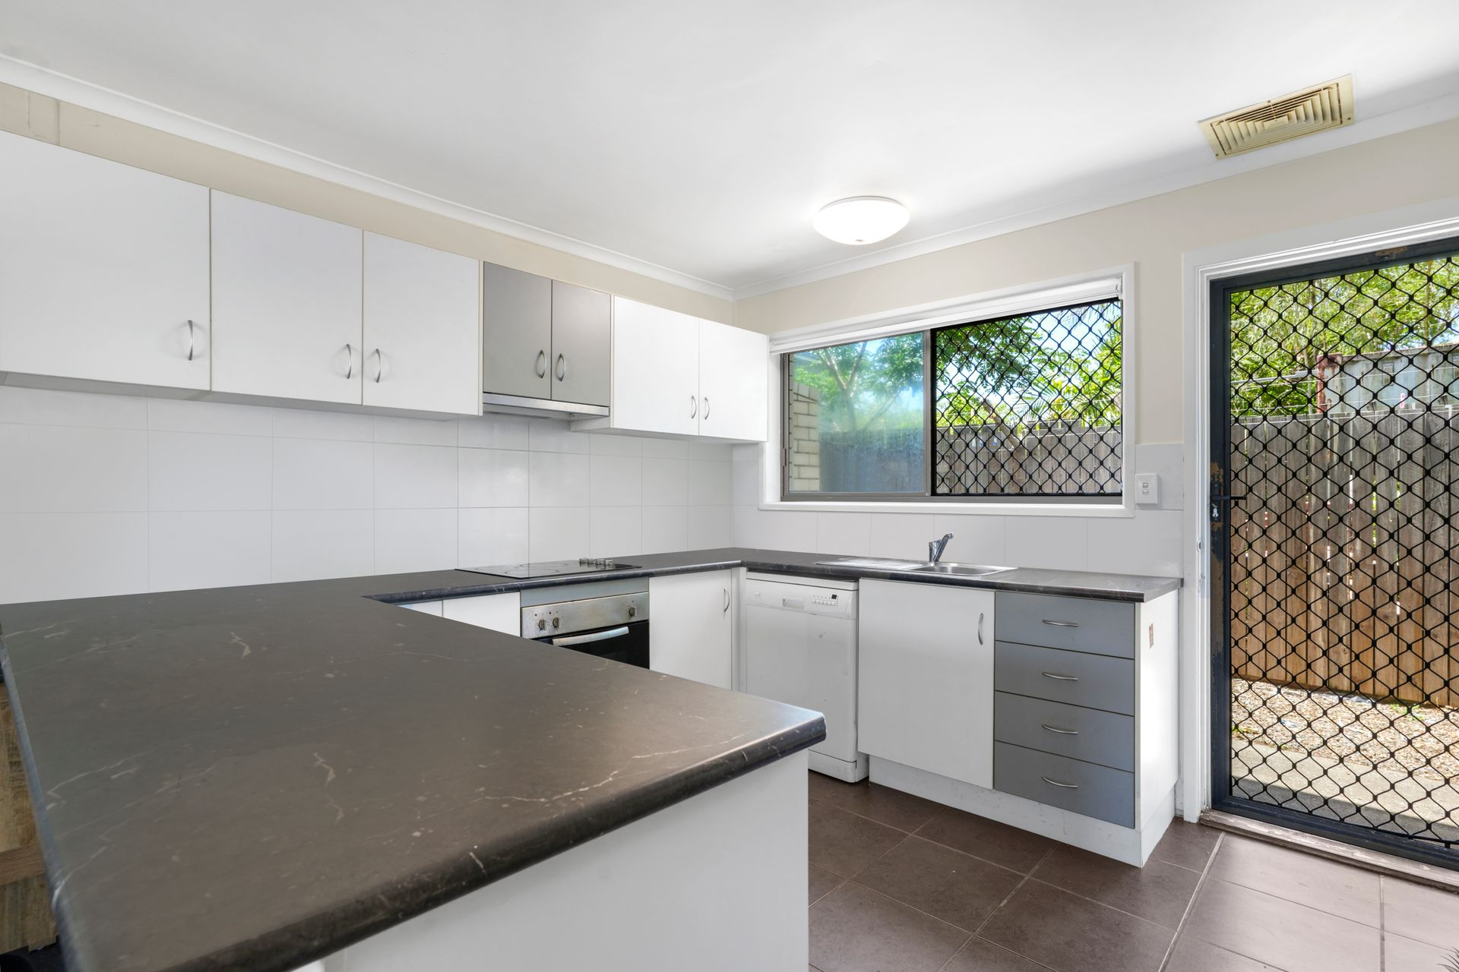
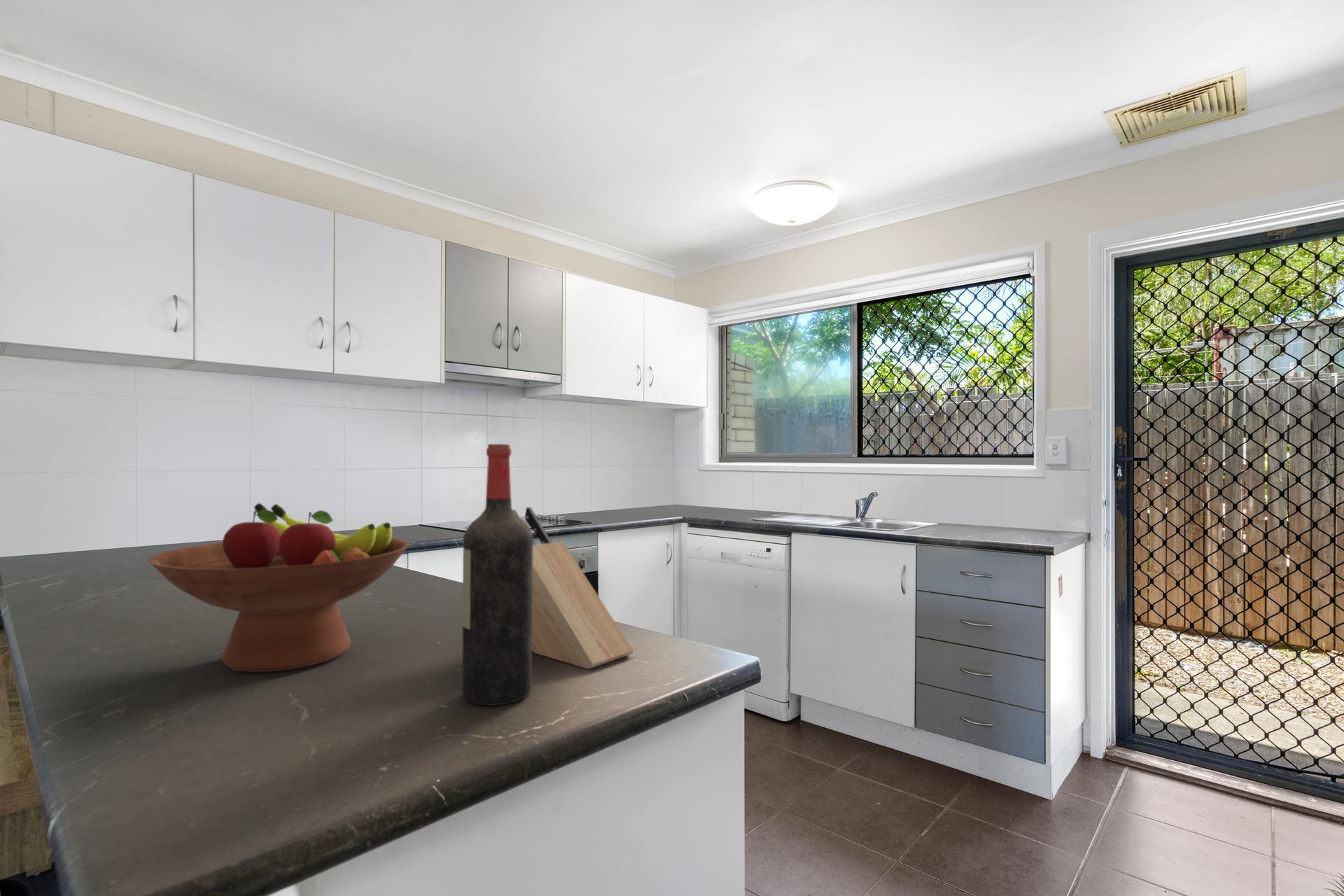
+ fruit bowl (289, 582)
+ wine bottle (498, 568)
+ knife block (554, 579)
